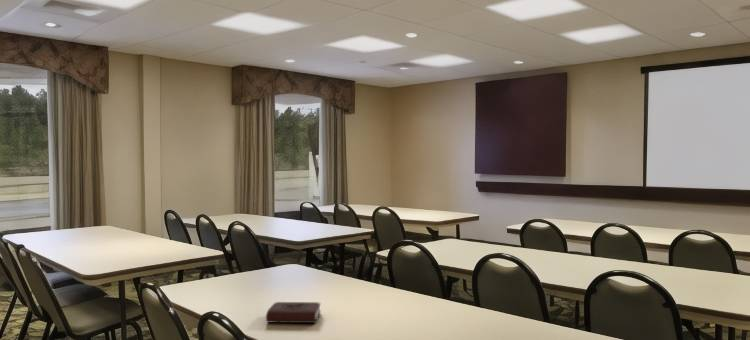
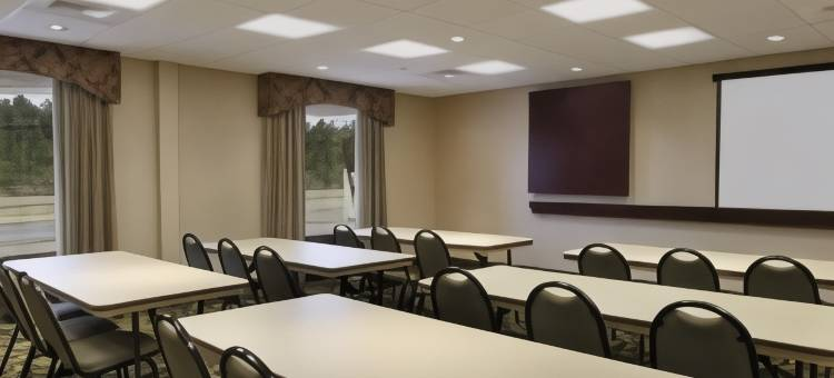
- book (294, 312)
